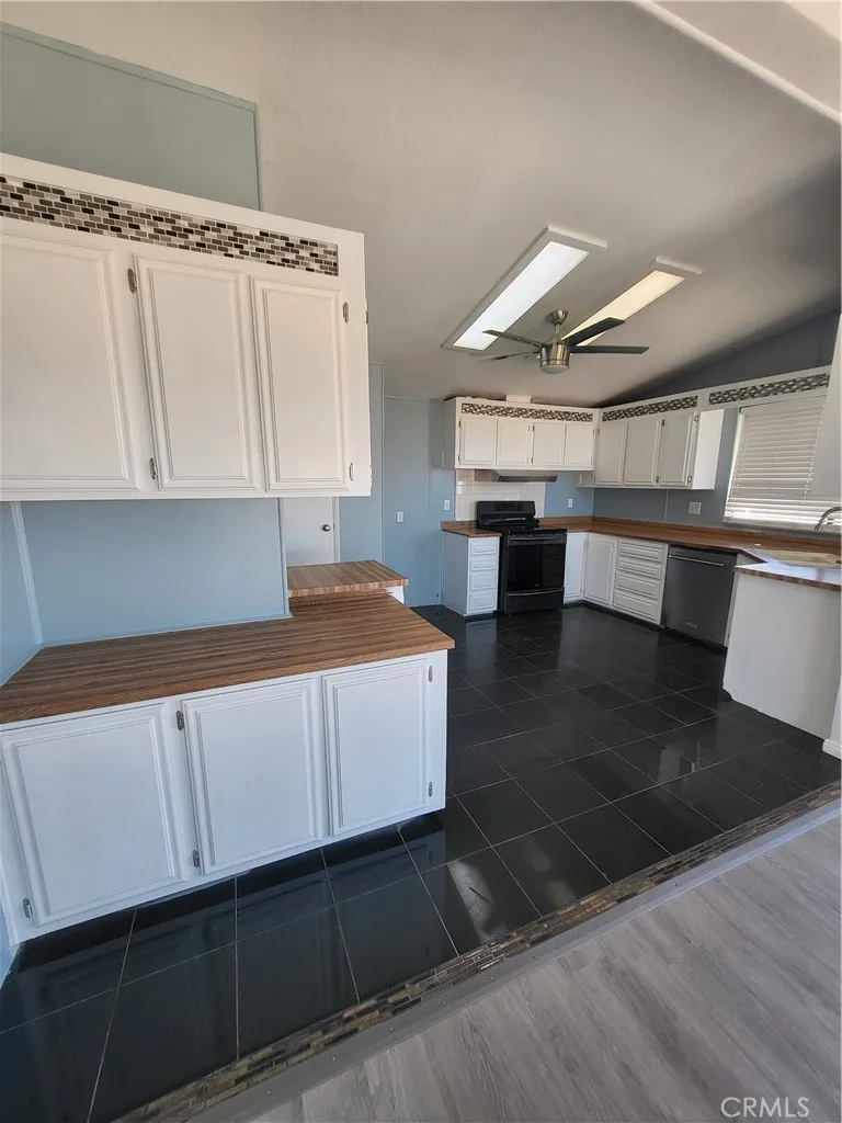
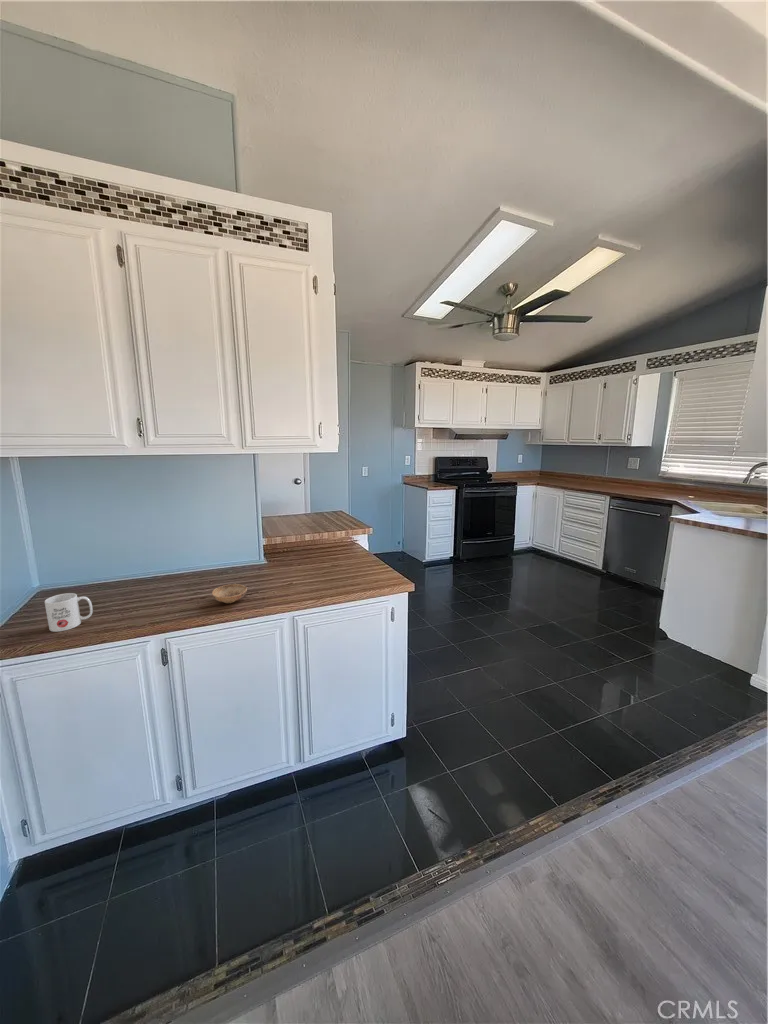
+ bowl (230, 595)
+ mug (70, 610)
